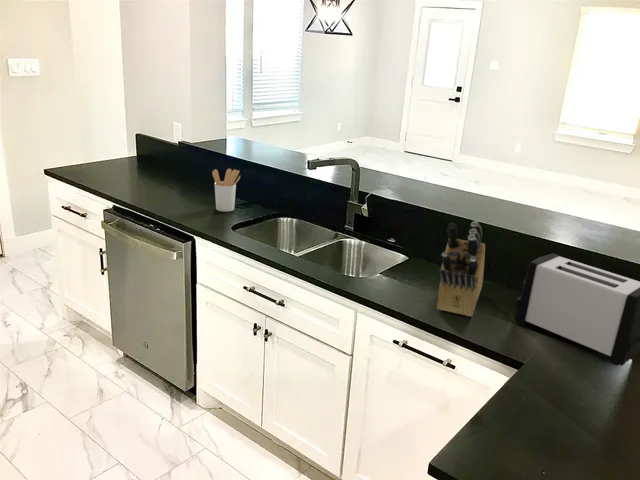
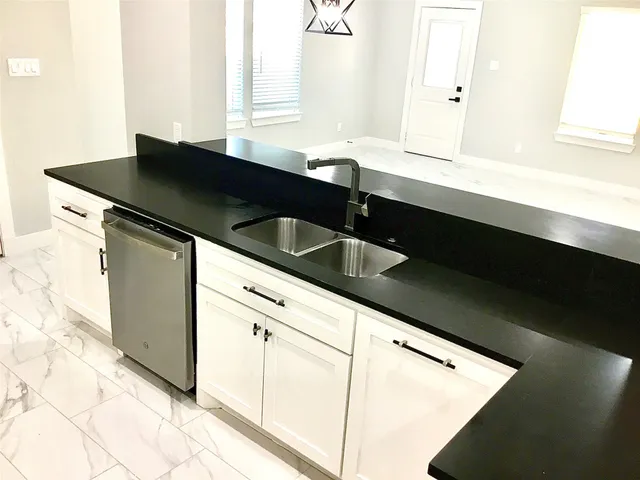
- utensil holder (227, 189)
- toaster (581, 305)
- knife block (464, 258)
